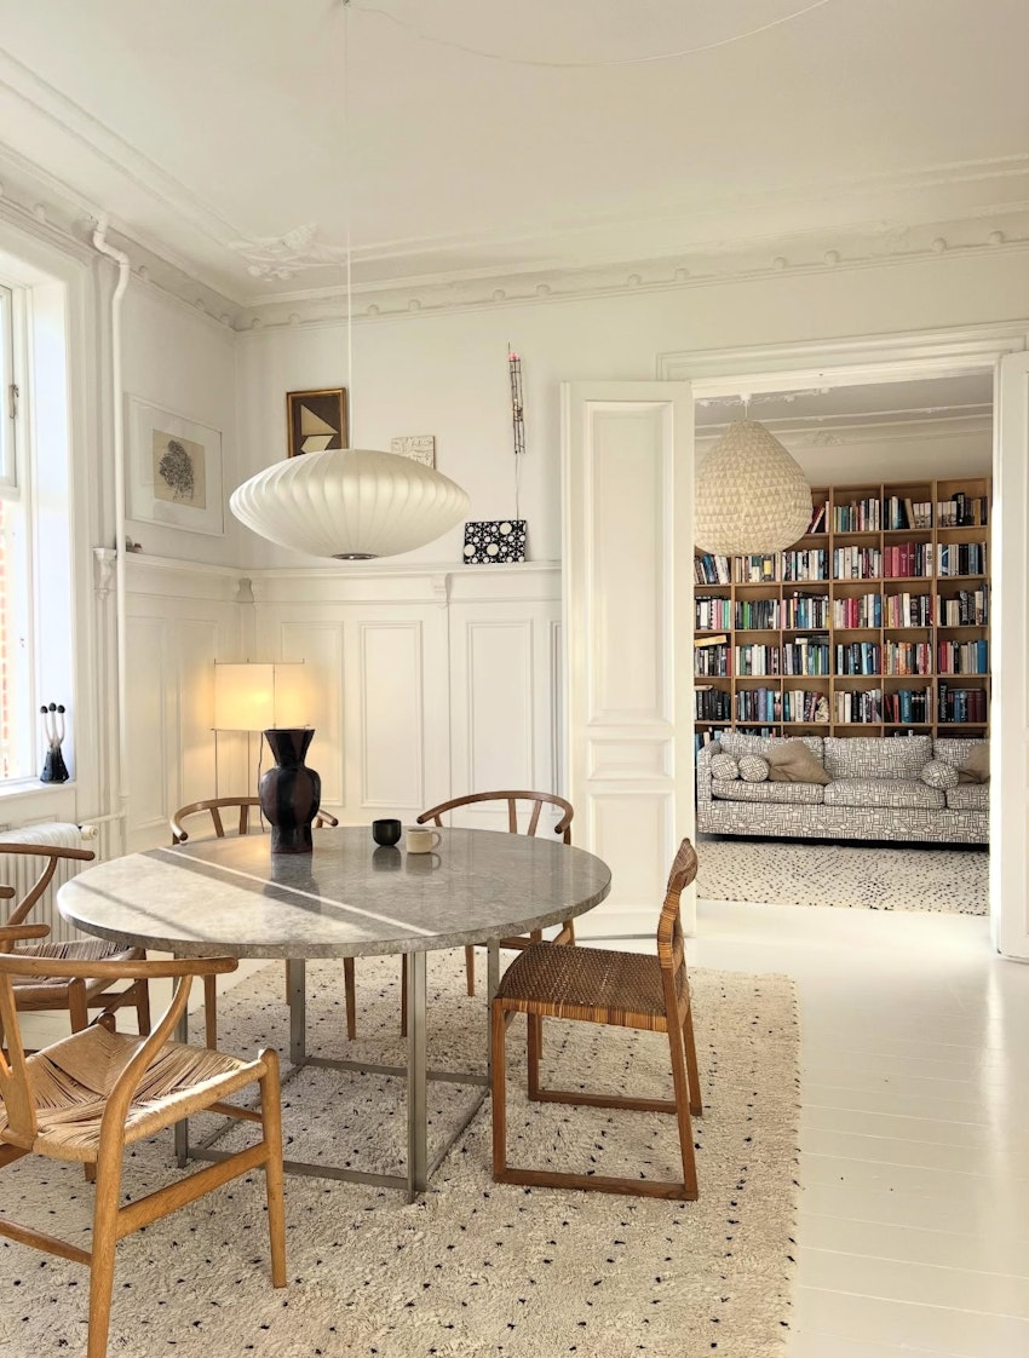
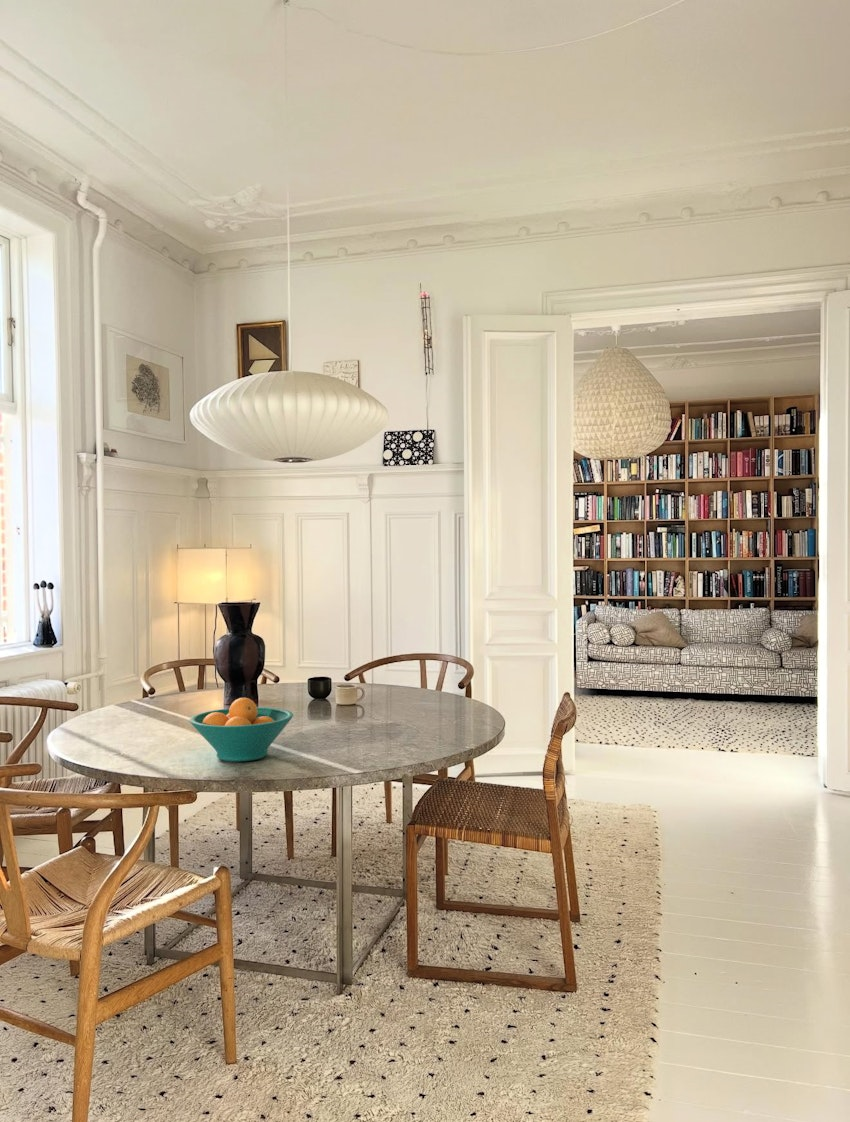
+ fruit bowl (242, 727)
